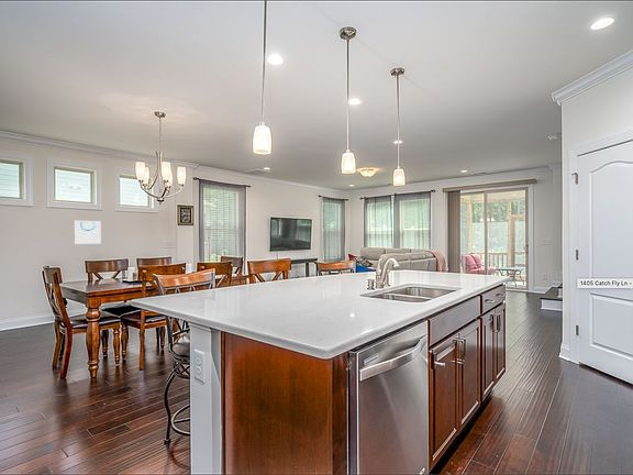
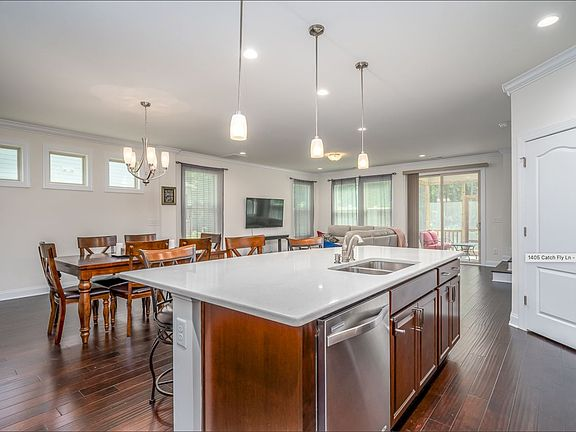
- wall art (87, 232)
